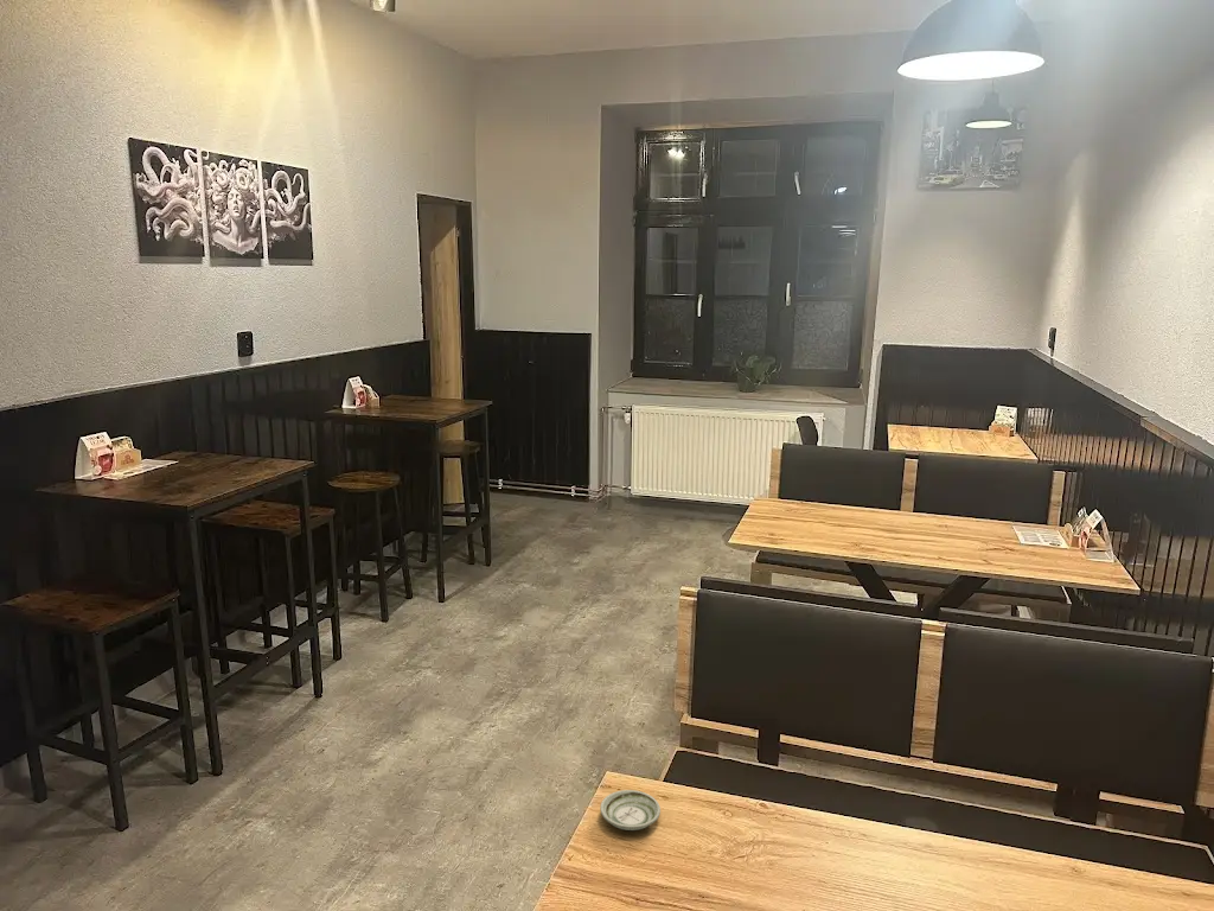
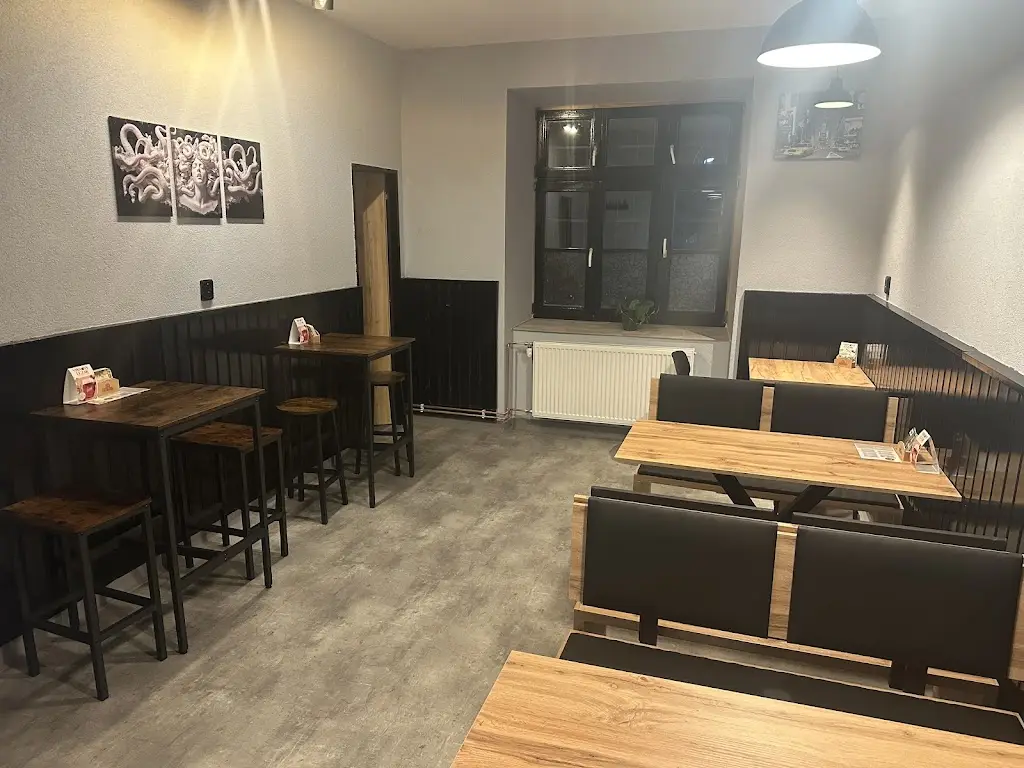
- saucer (630, 814)
